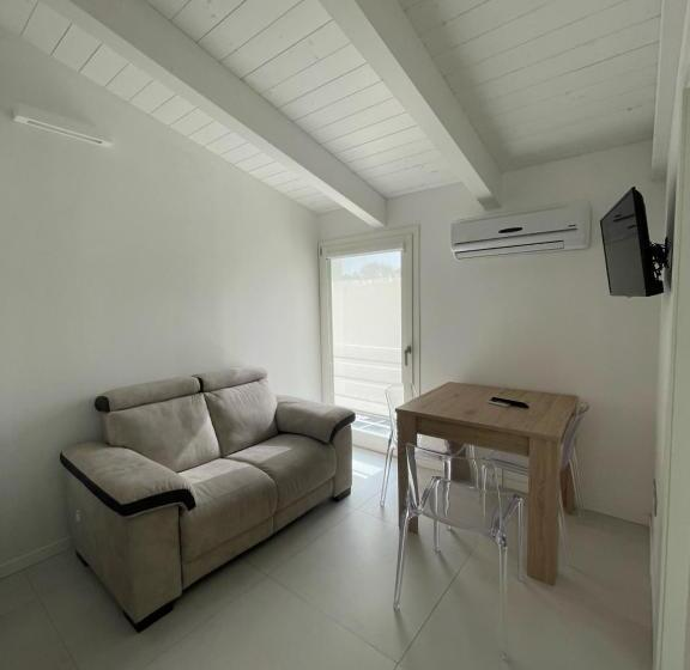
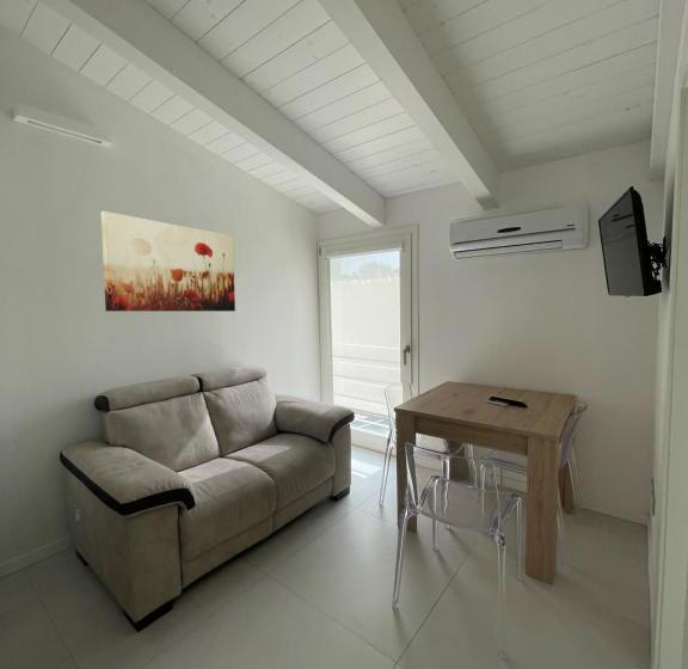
+ wall art (177, 268)
